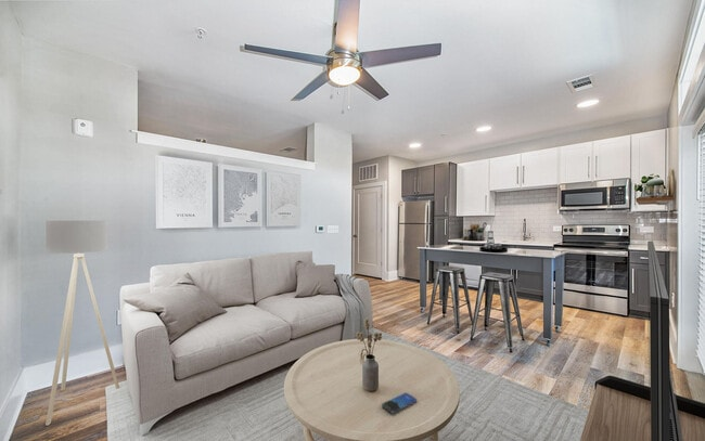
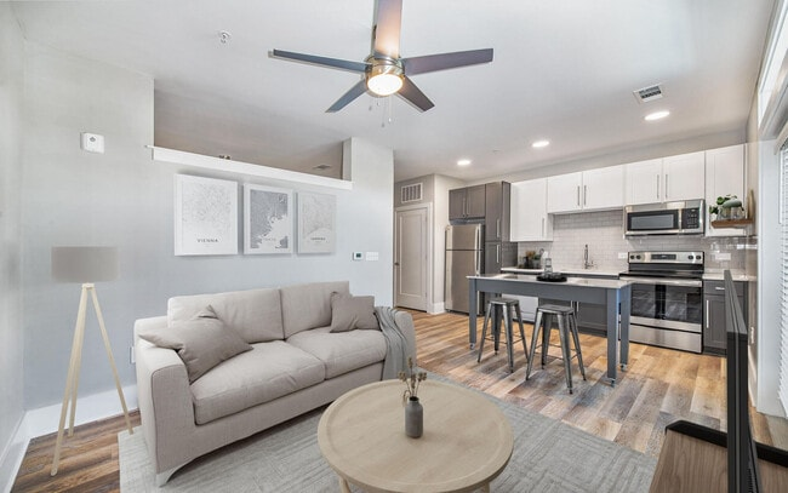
- smartphone (399, 402)
